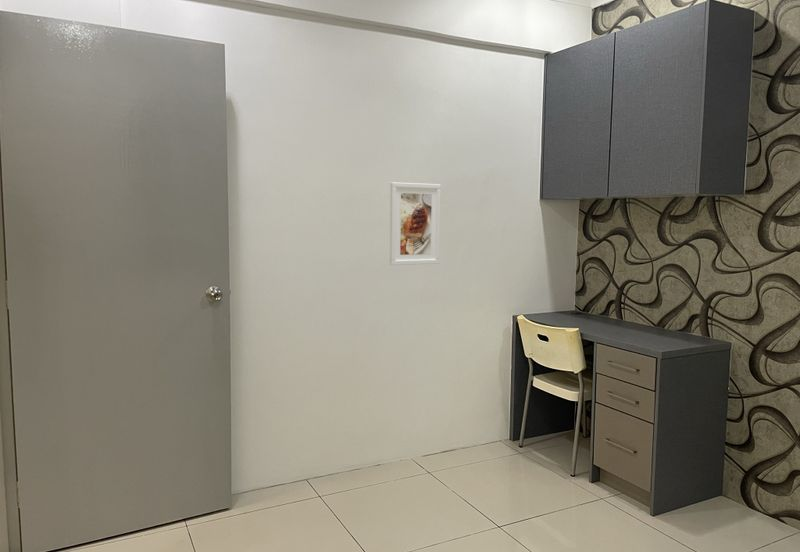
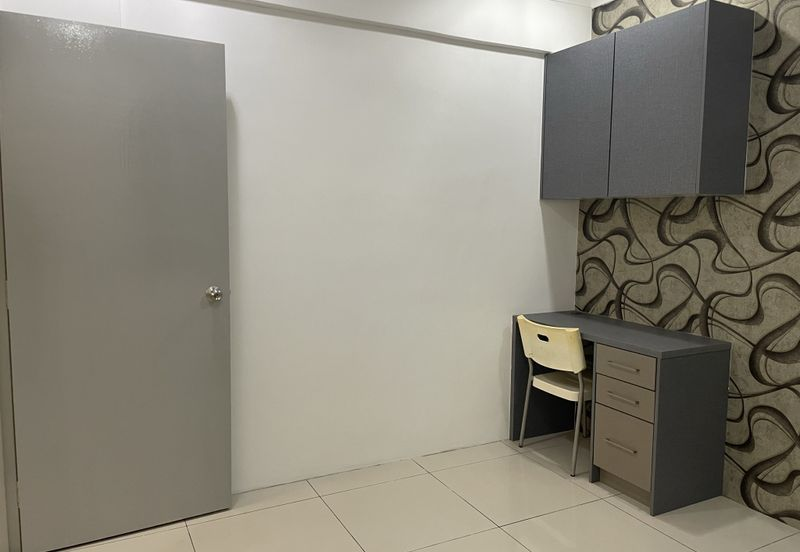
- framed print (415, 224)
